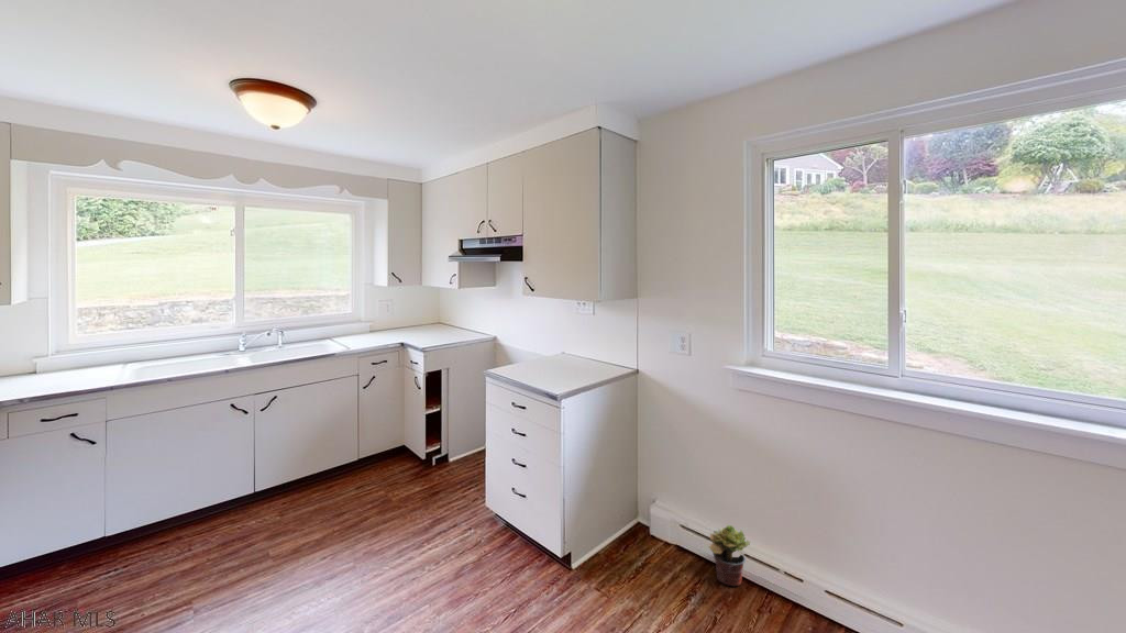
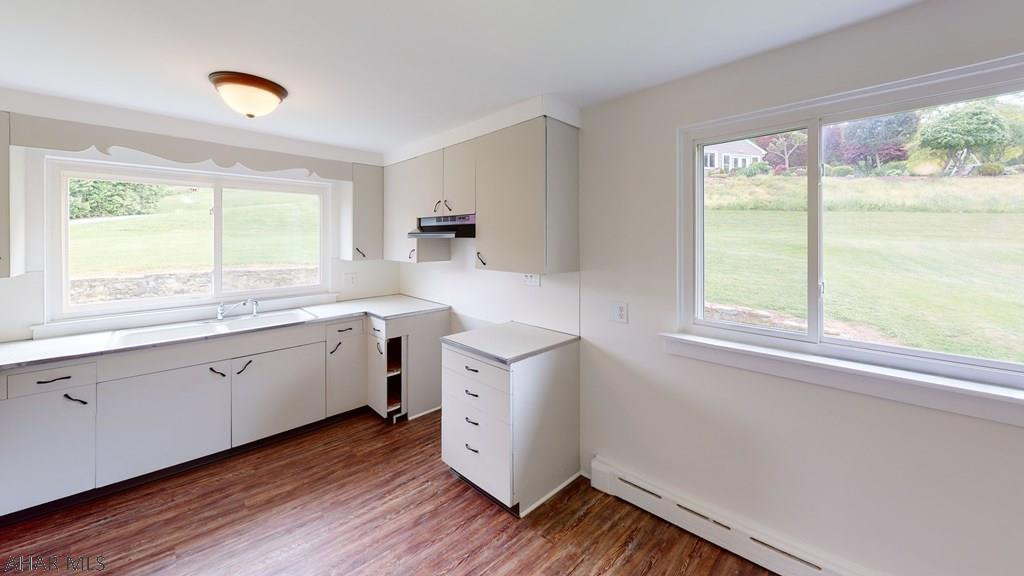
- potted plant (729, 551)
